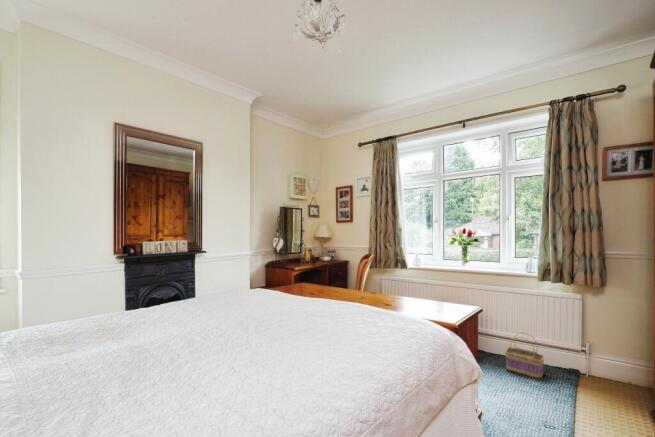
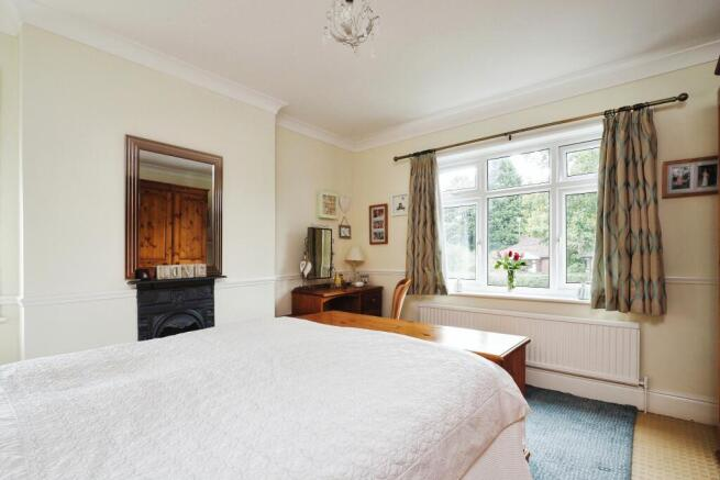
- basket (524, 353)
